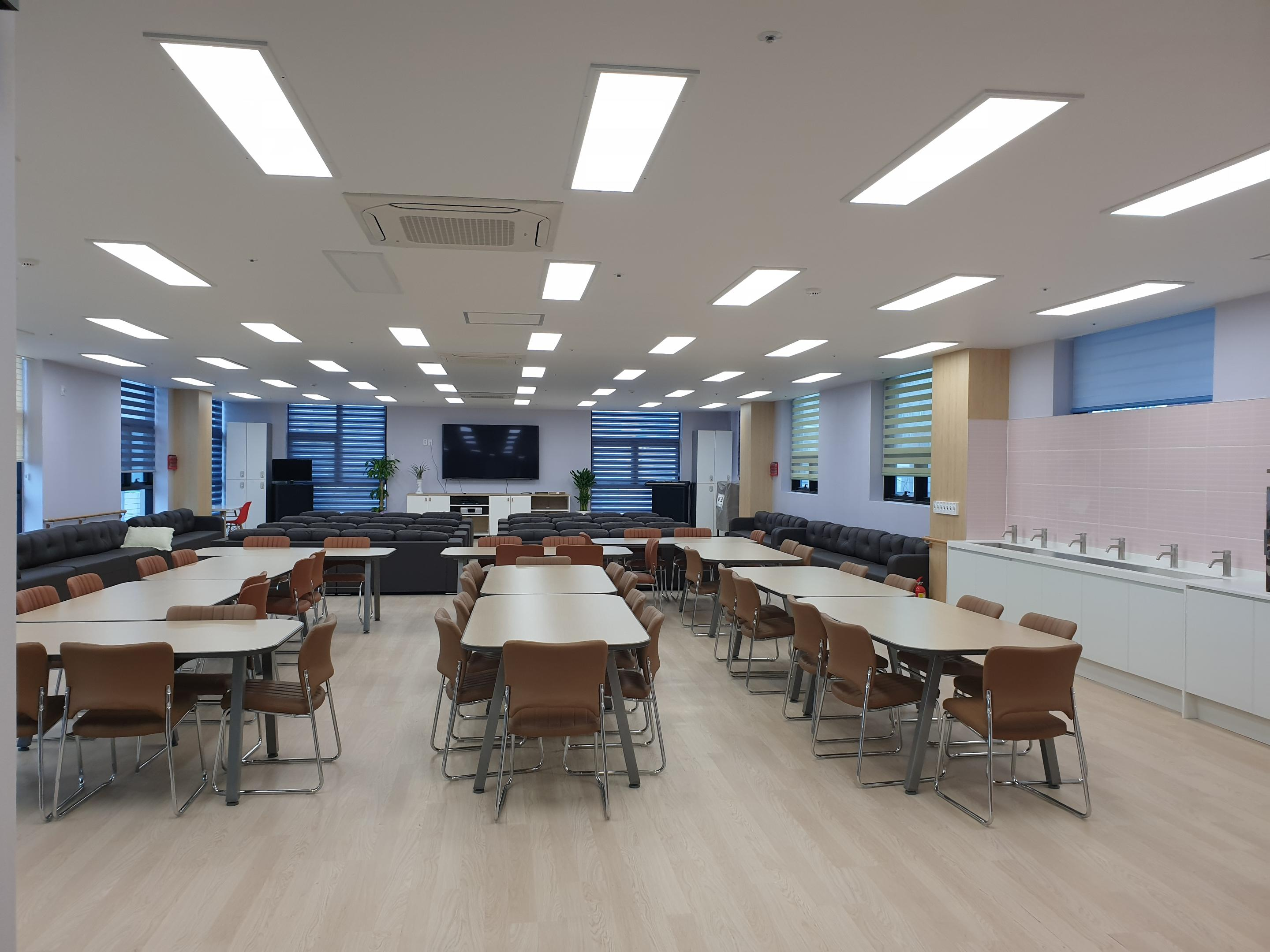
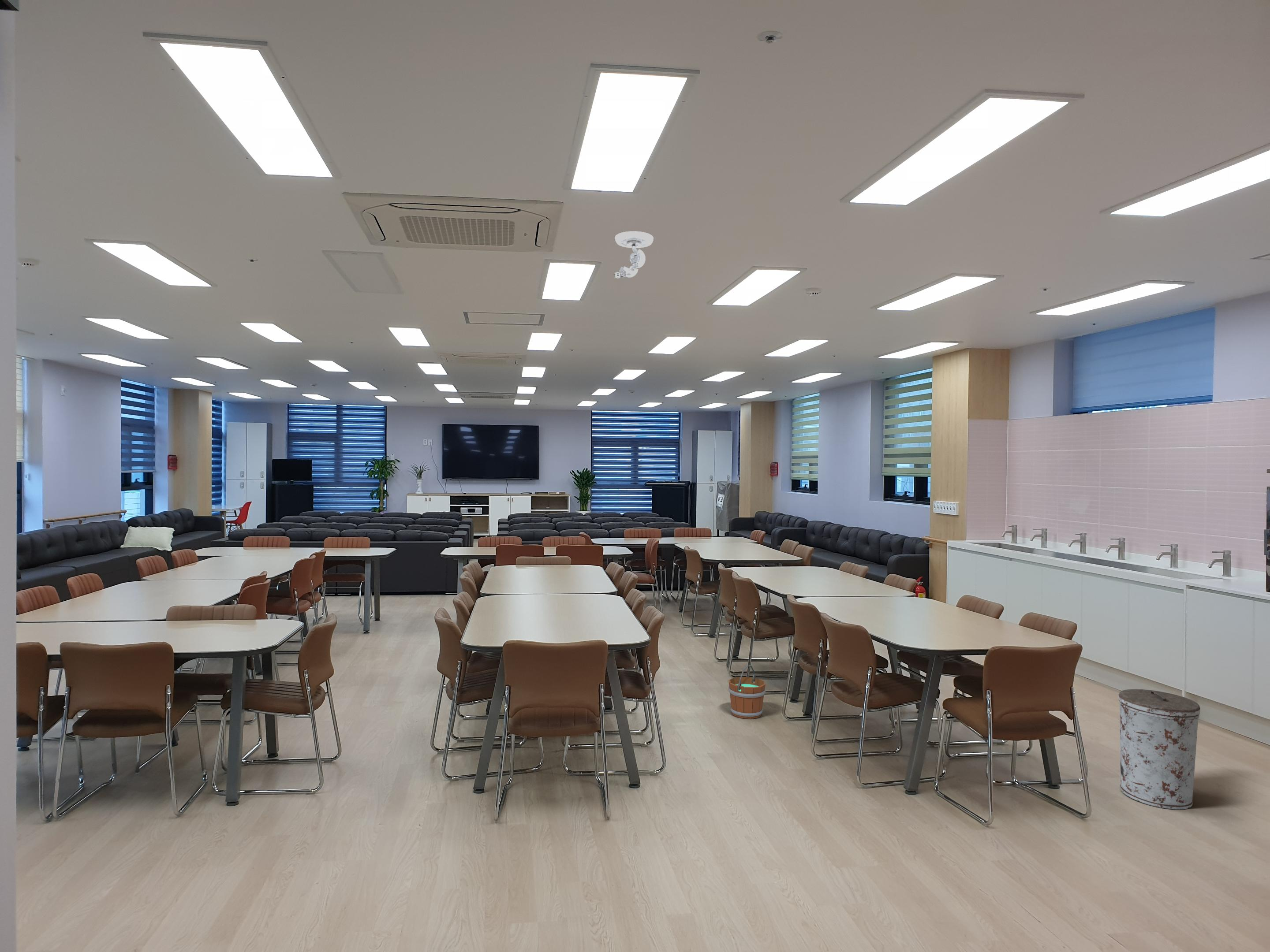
+ trash can (1157, 745)
+ wooden bucket (747, 689)
+ security camera (634, 257)
